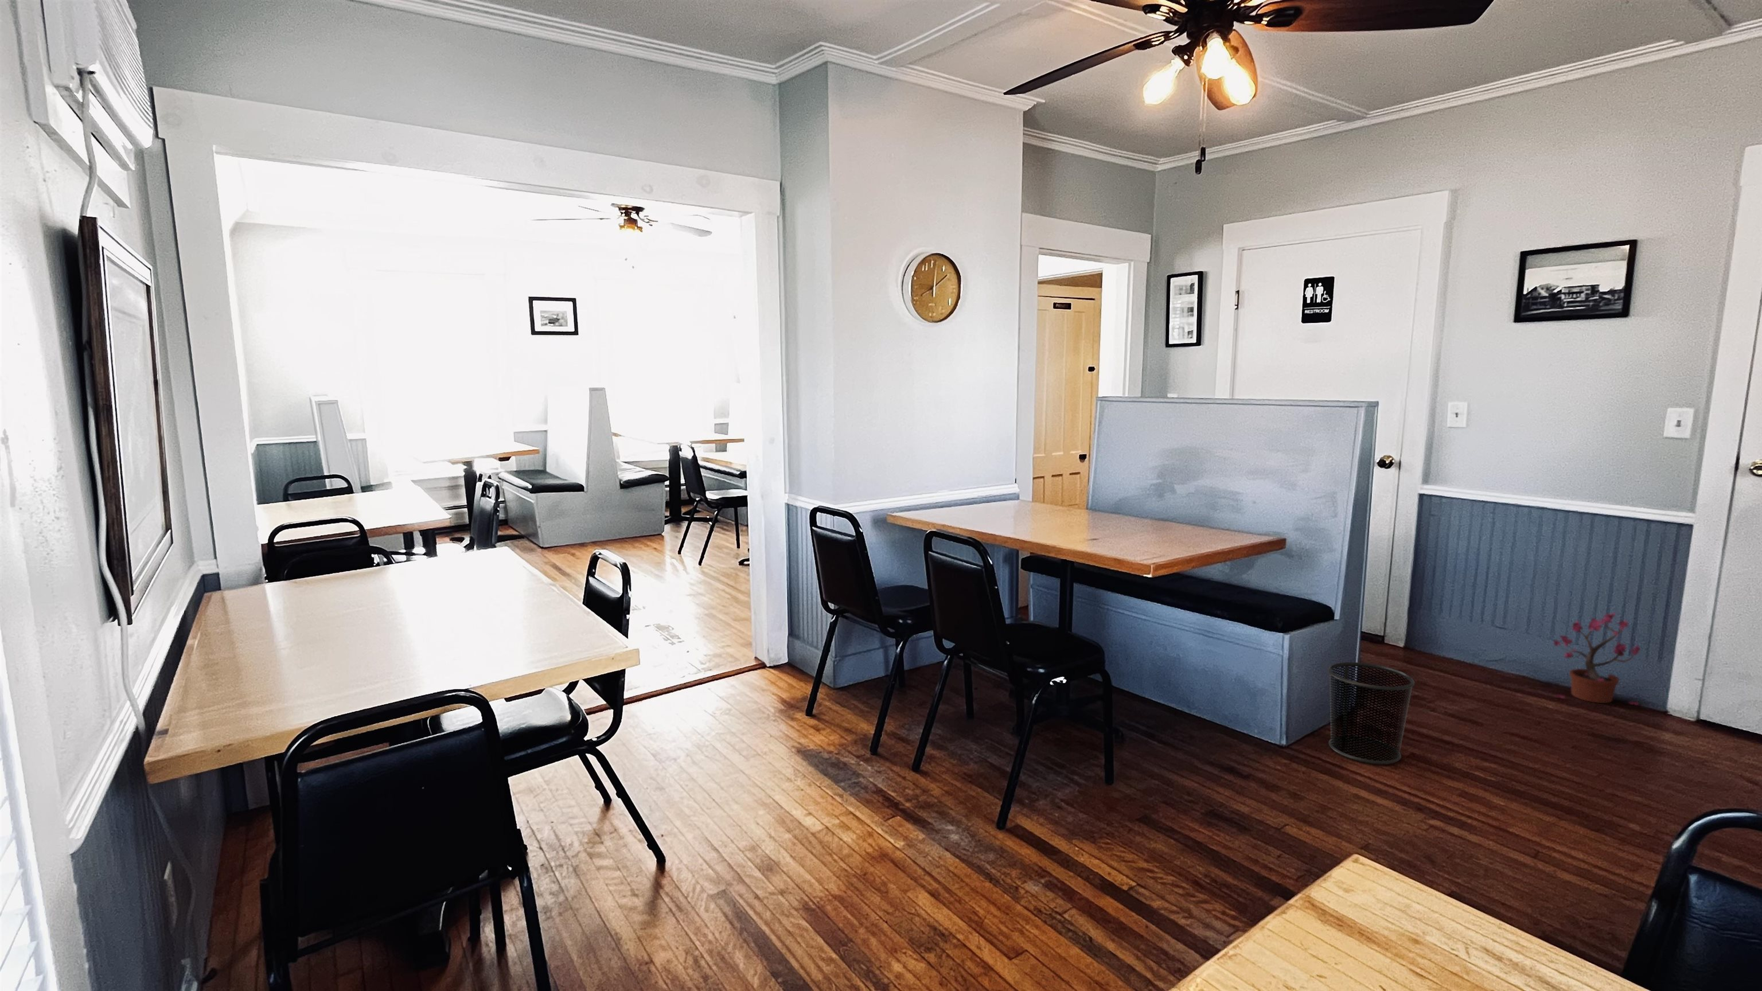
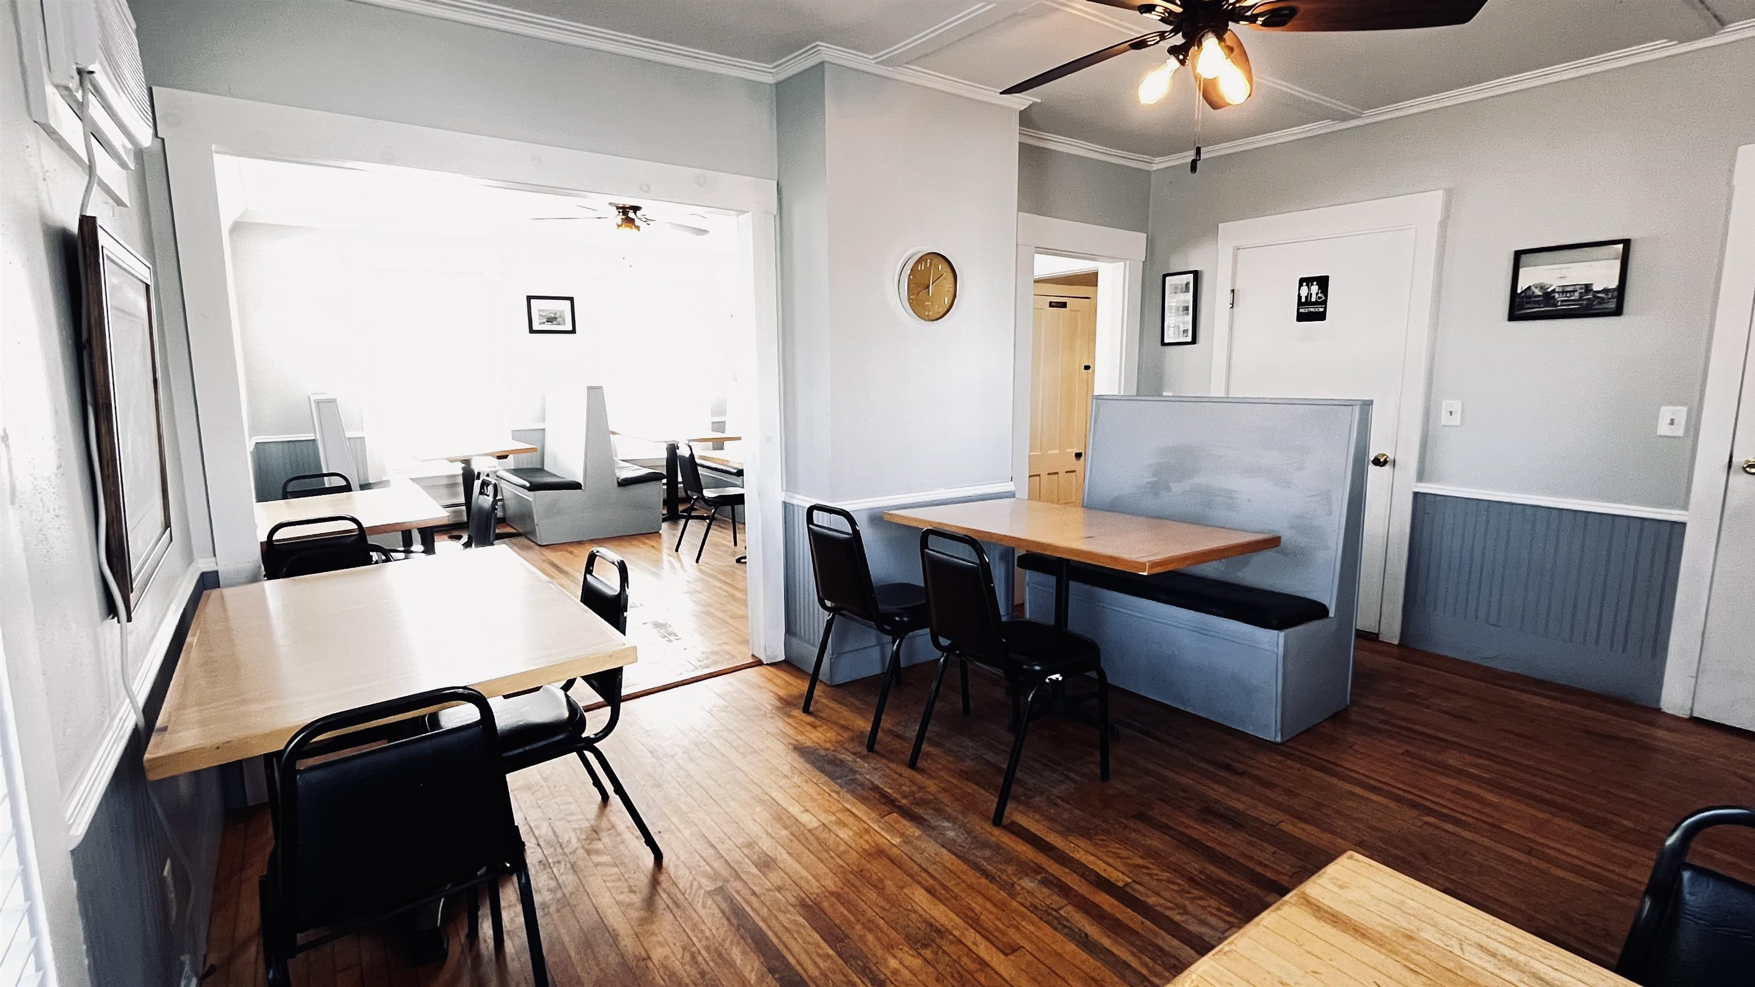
- waste bin (1366, 713)
- potted plant (1594, 656)
